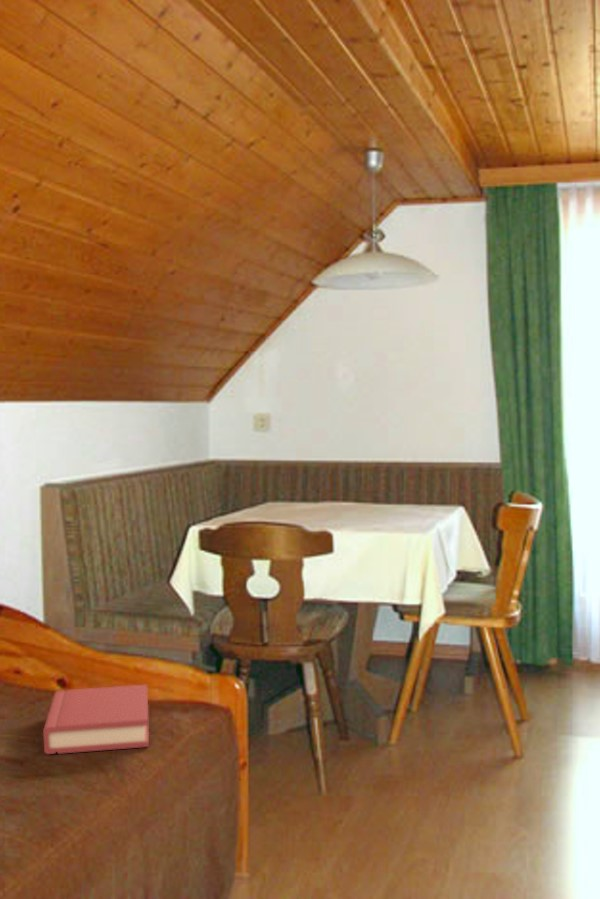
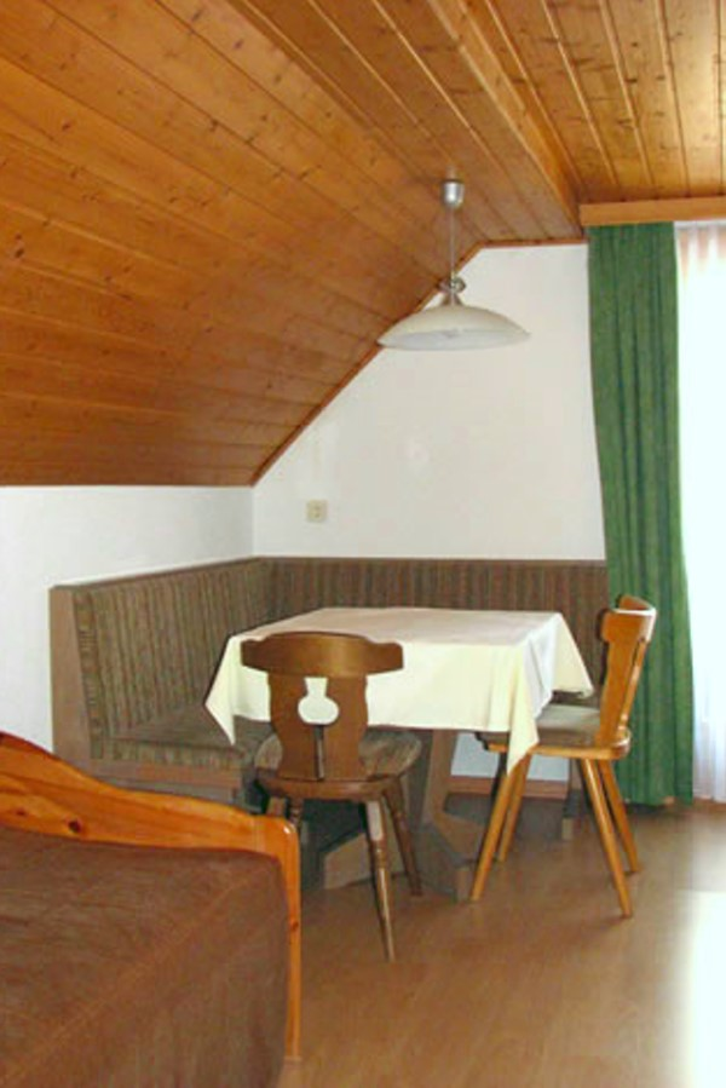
- hardback book (99, 717)
